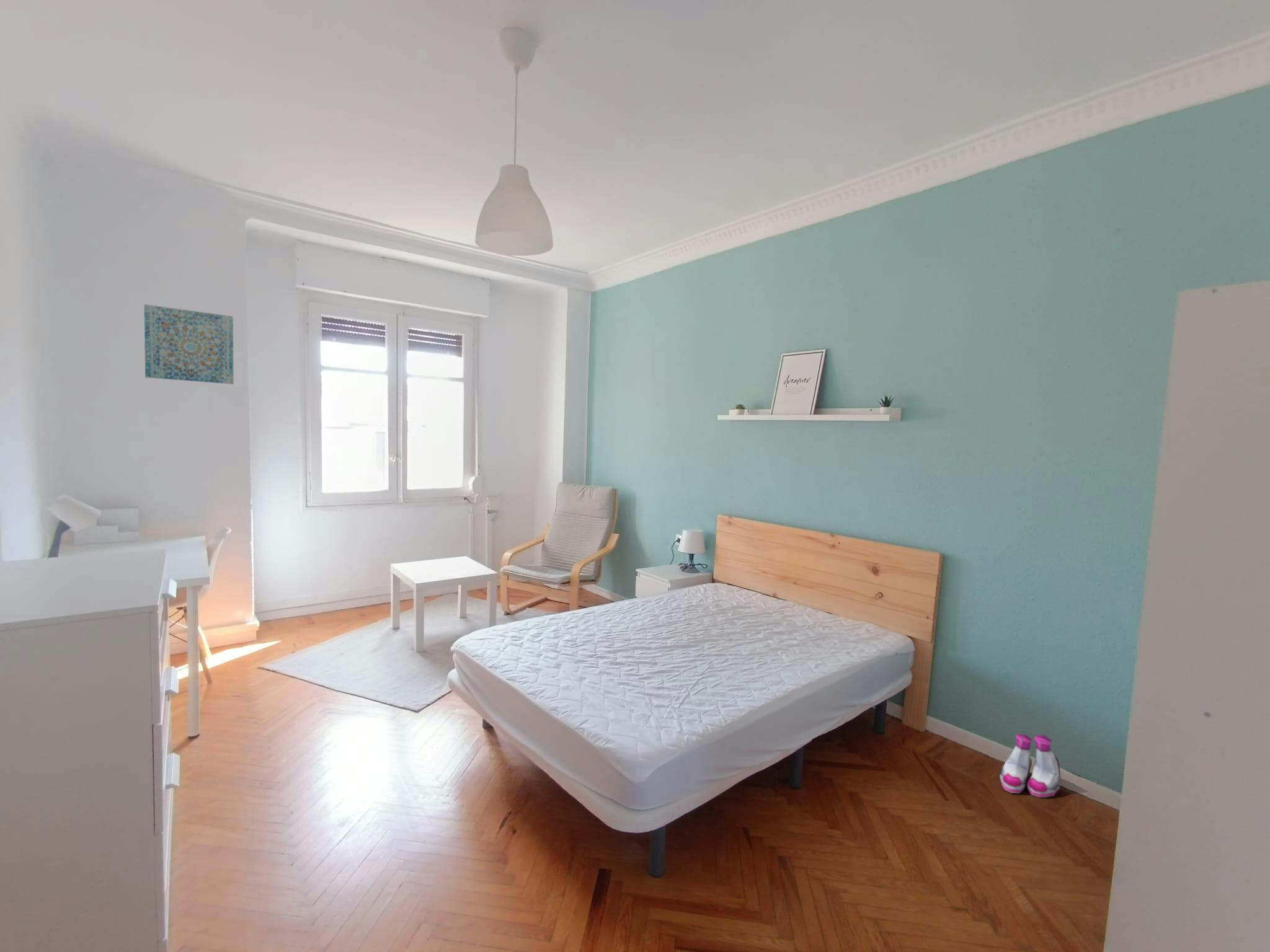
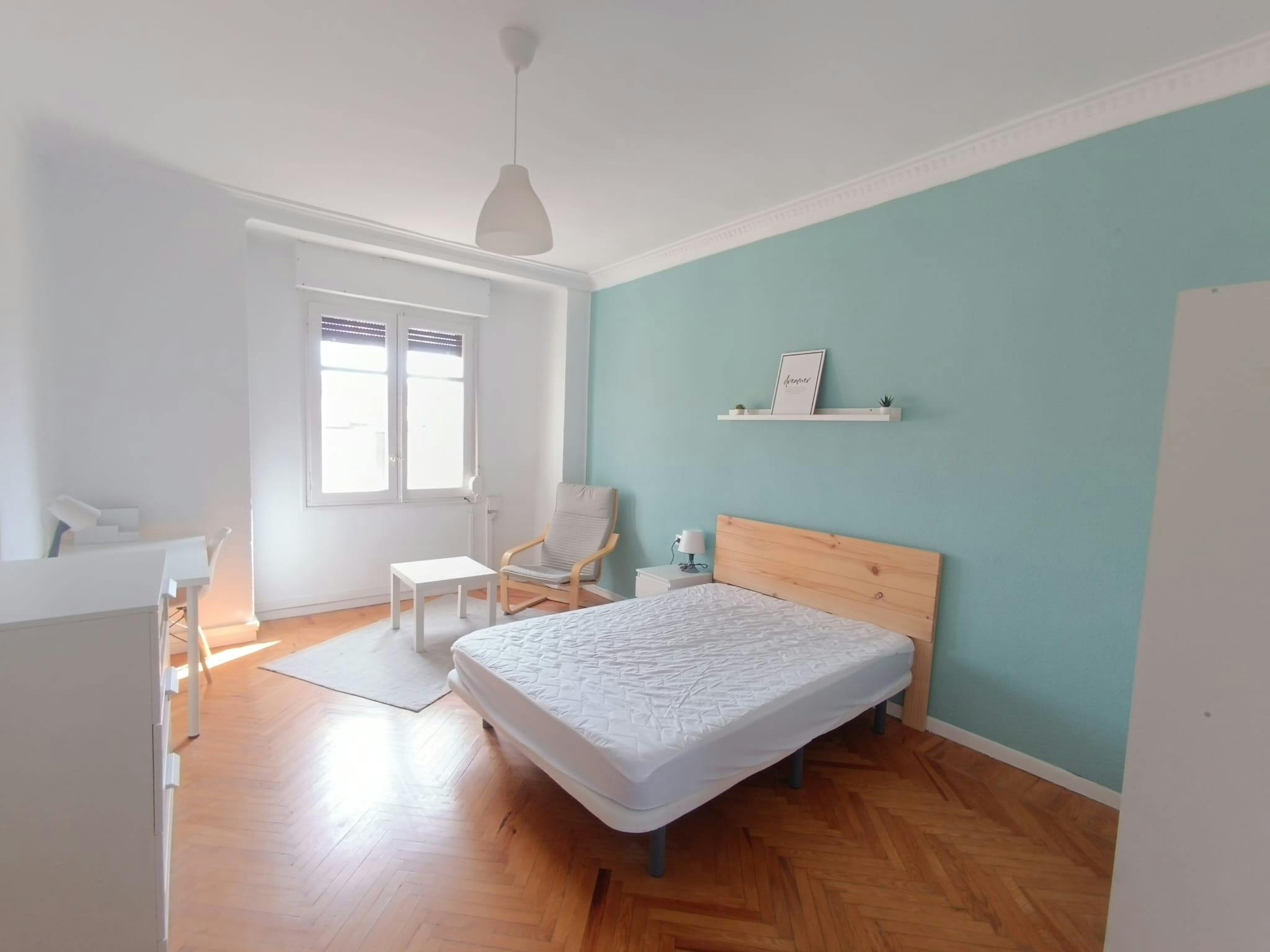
- wall art (190, 346)
- boots (1030, 760)
